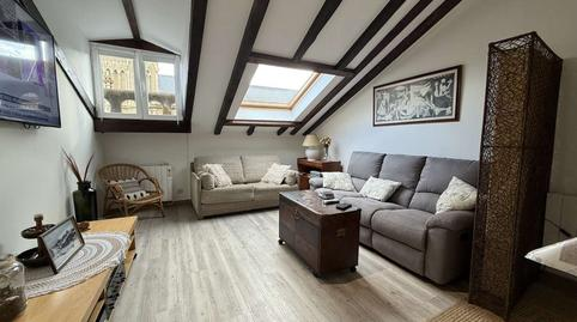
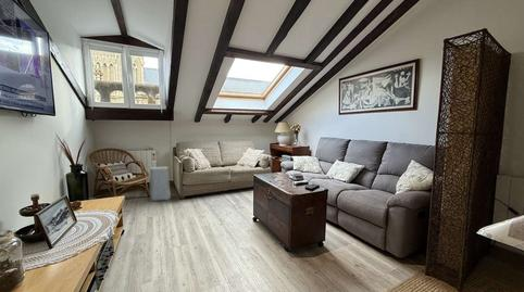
+ air purifier (160, 182)
